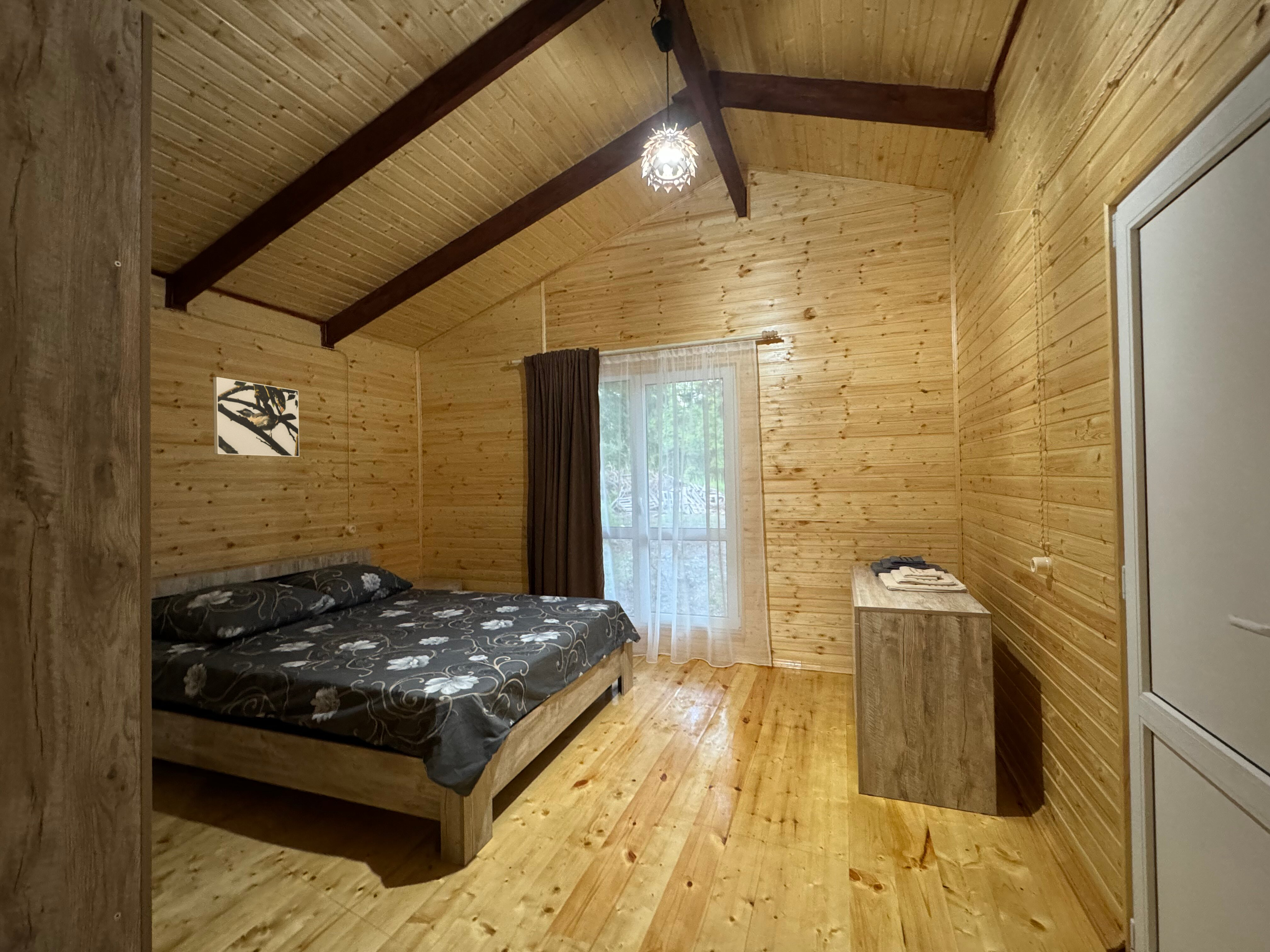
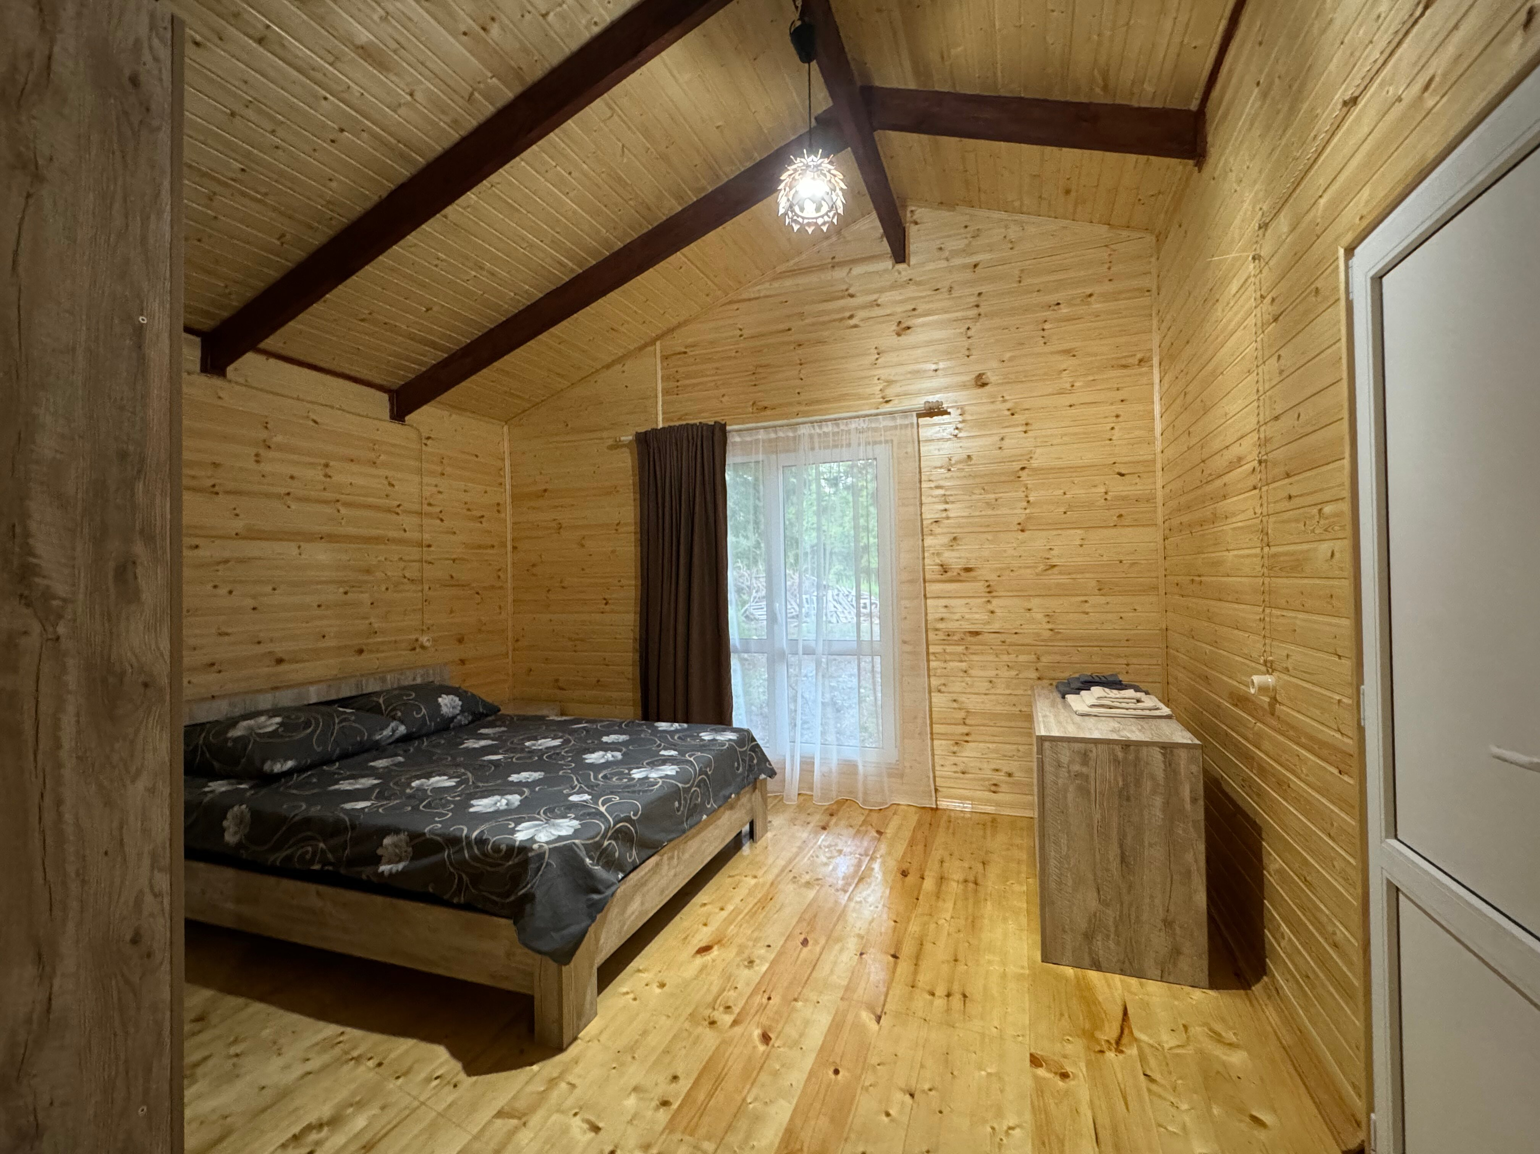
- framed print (259, 420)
